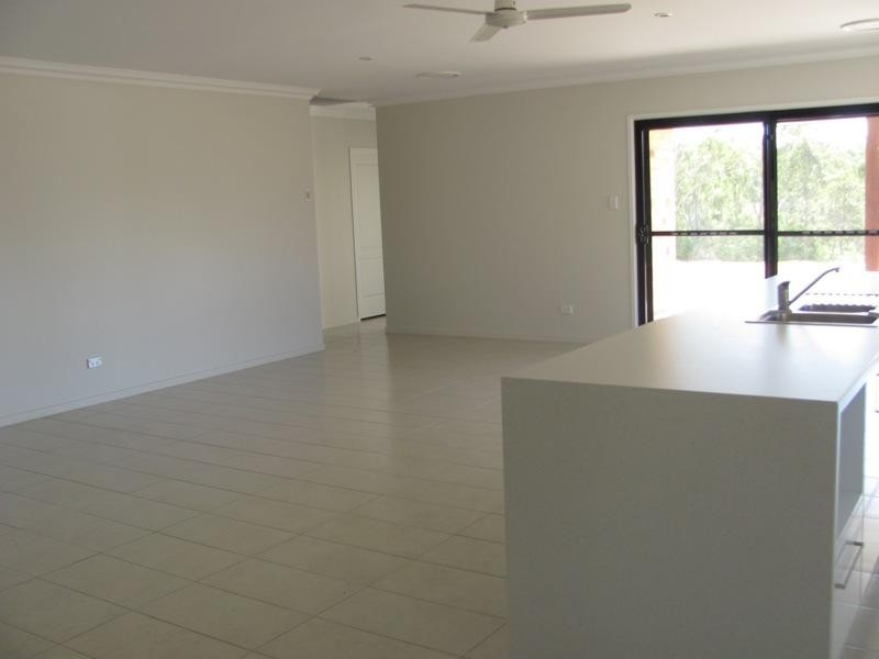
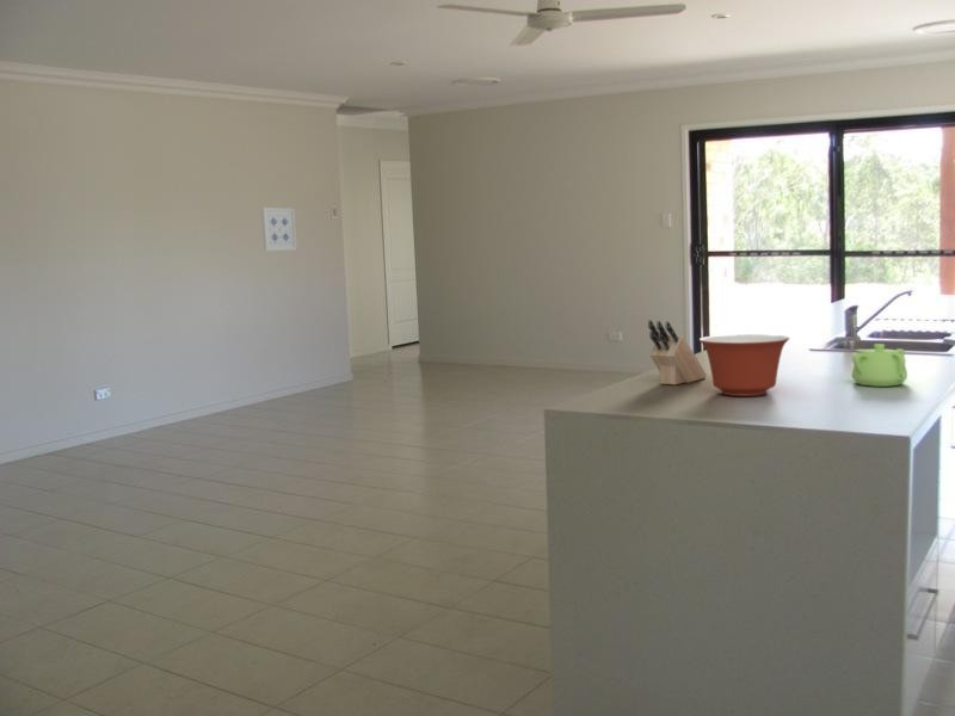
+ knife block (674, 350)
+ mixing bowl (744, 365)
+ wall art (278, 229)
+ teapot (879, 363)
